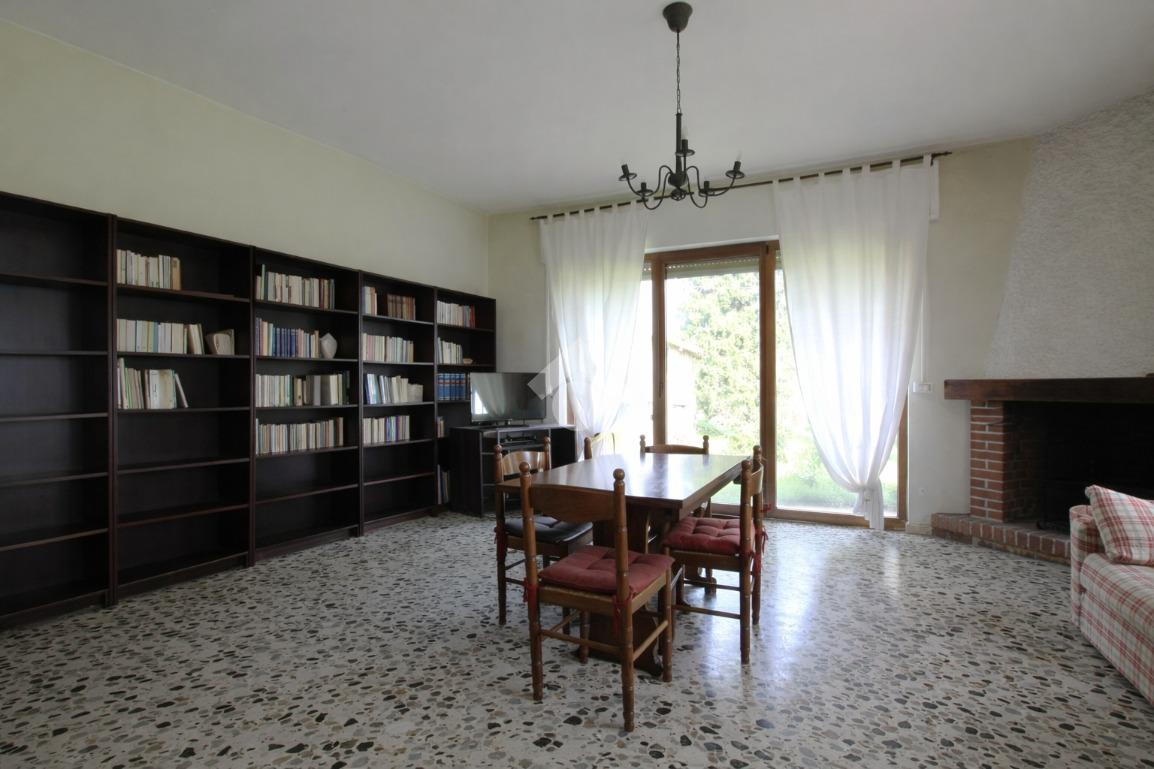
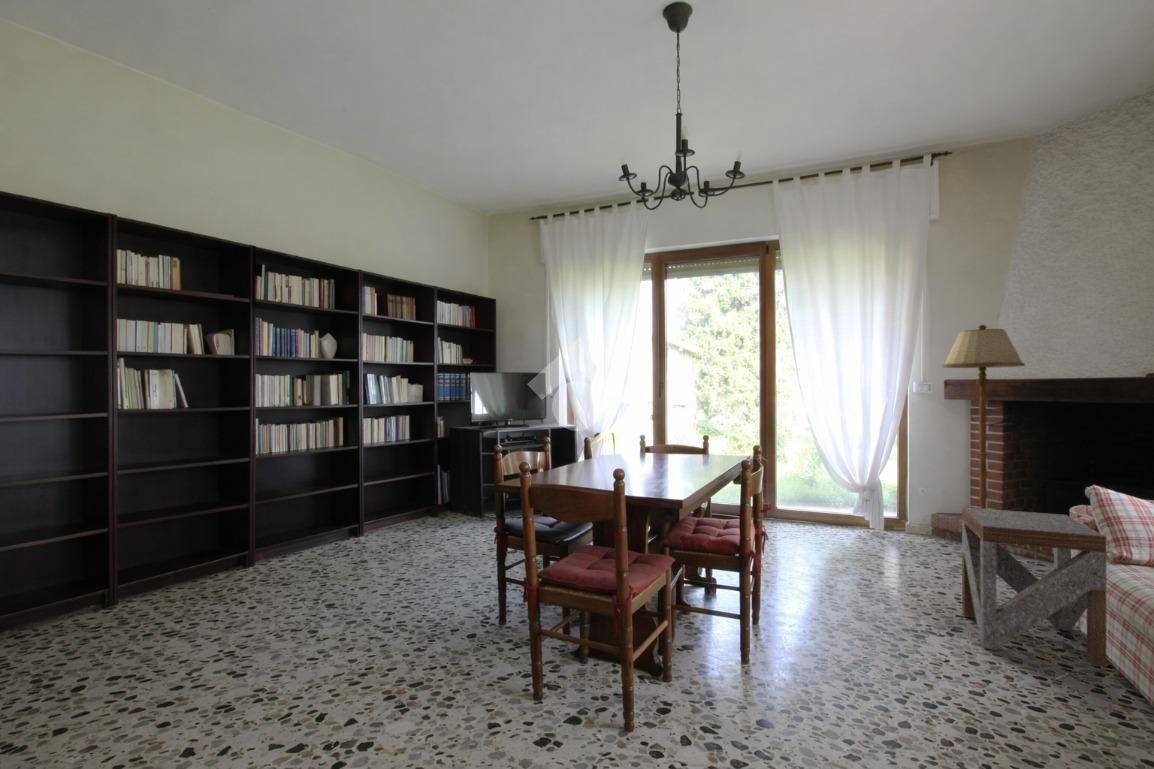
+ side table (1026, 578)
+ floor lamp (982, 441)
